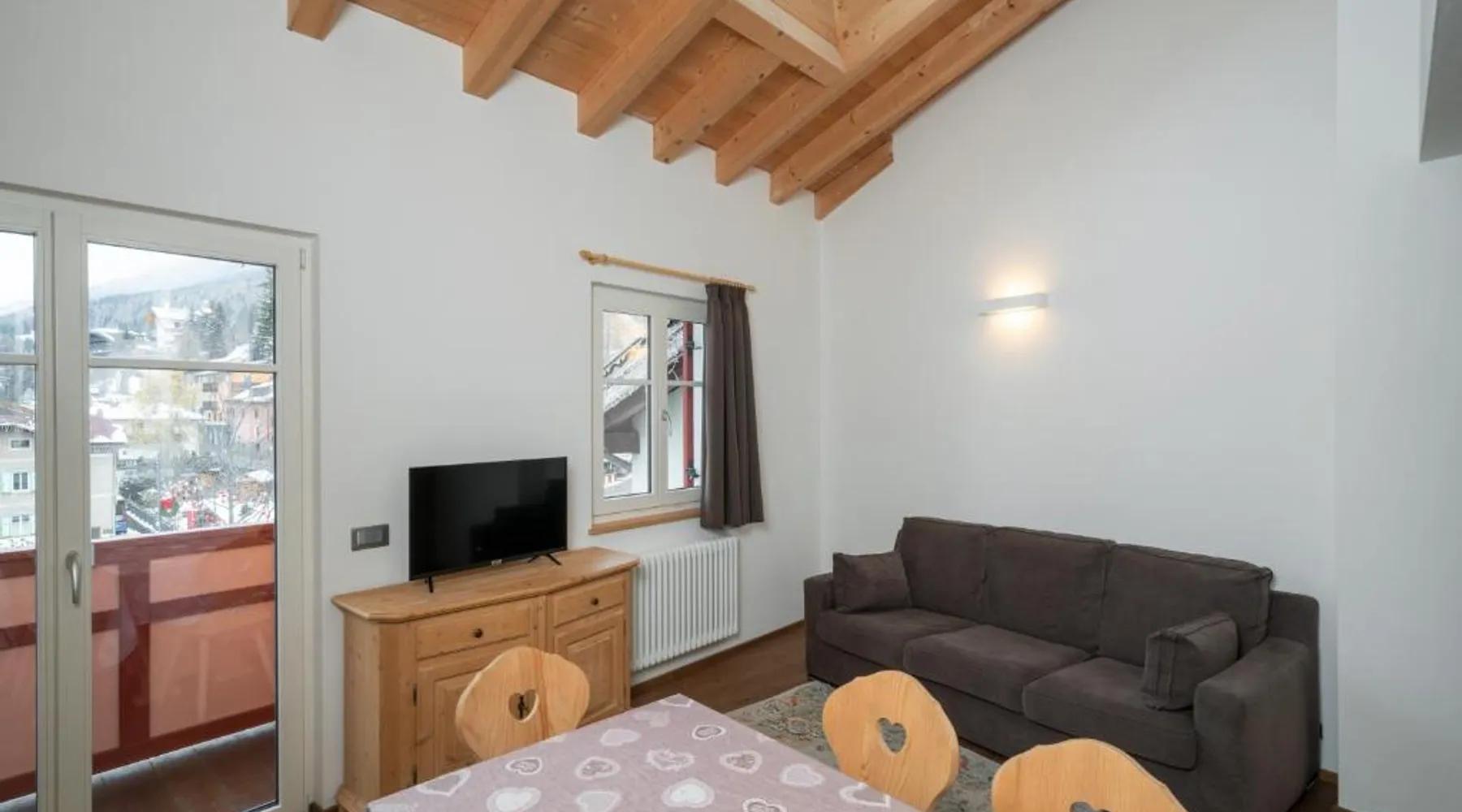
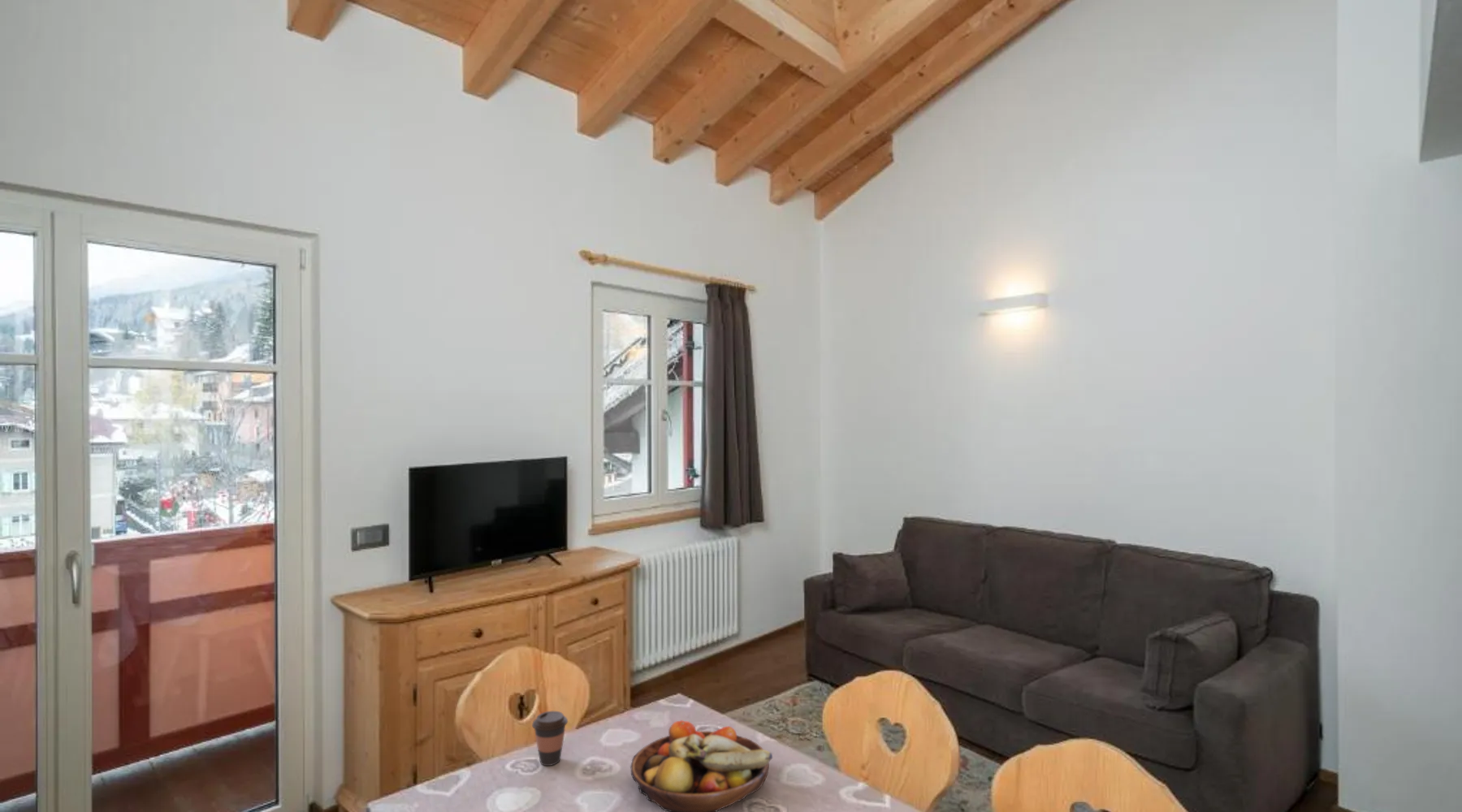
+ fruit bowl (702, 754)
+ coffee cup (550, 738)
